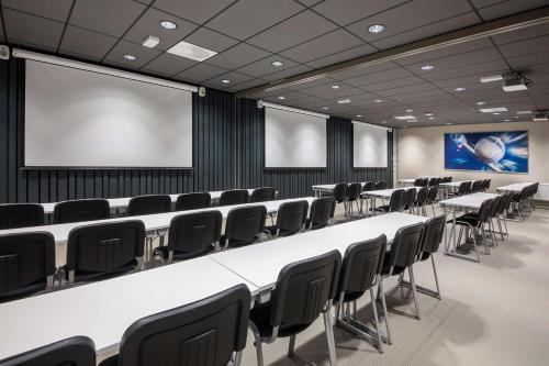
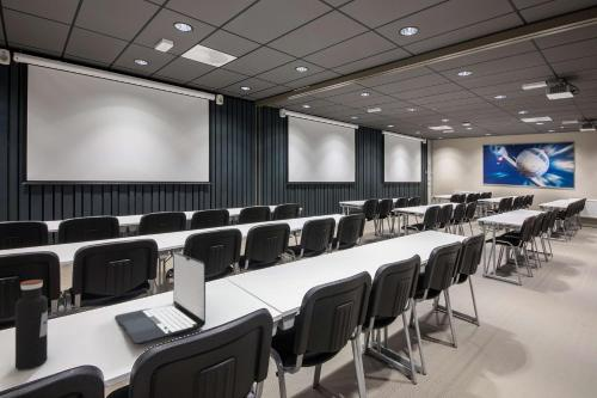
+ laptop (173, 290)
+ water bottle (31, 322)
